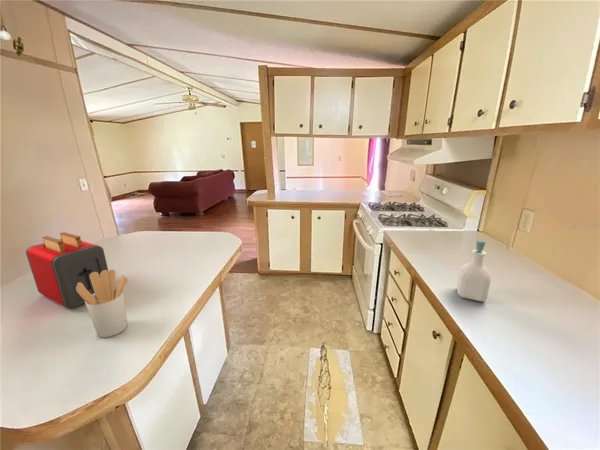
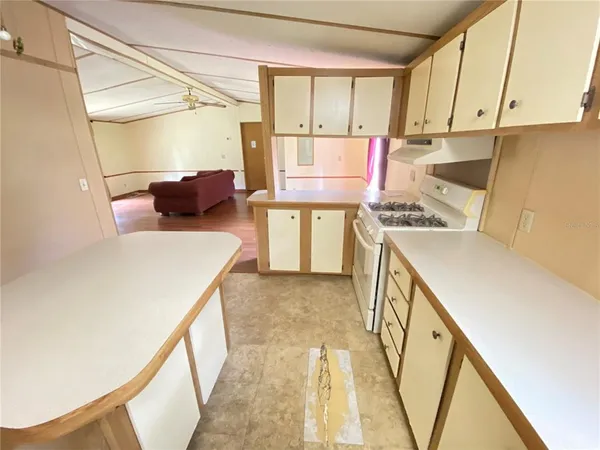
- toaster (69, 265)
- utensil holder (106, 301)
- soap bottle (475, 268)
